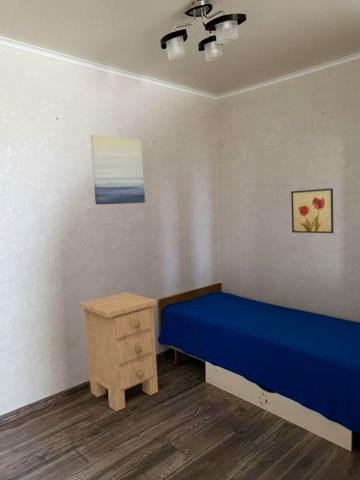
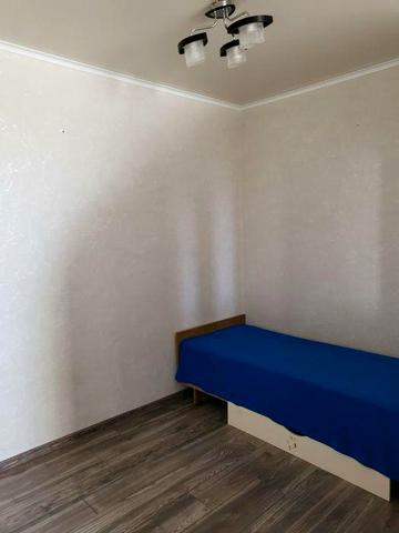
- wall art (119, 170)
- wall art (312, 211)
- nightstand (123, 348)
